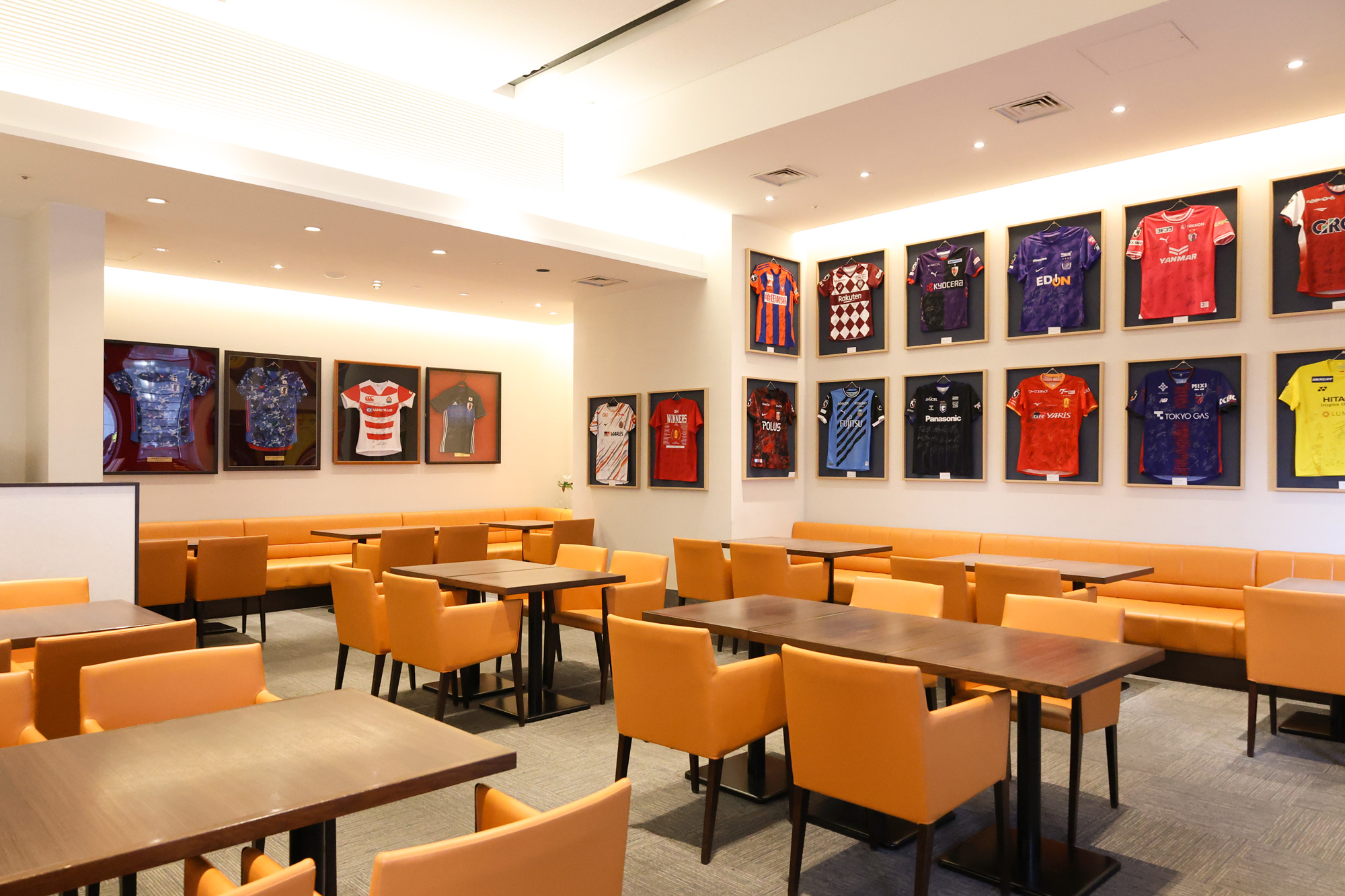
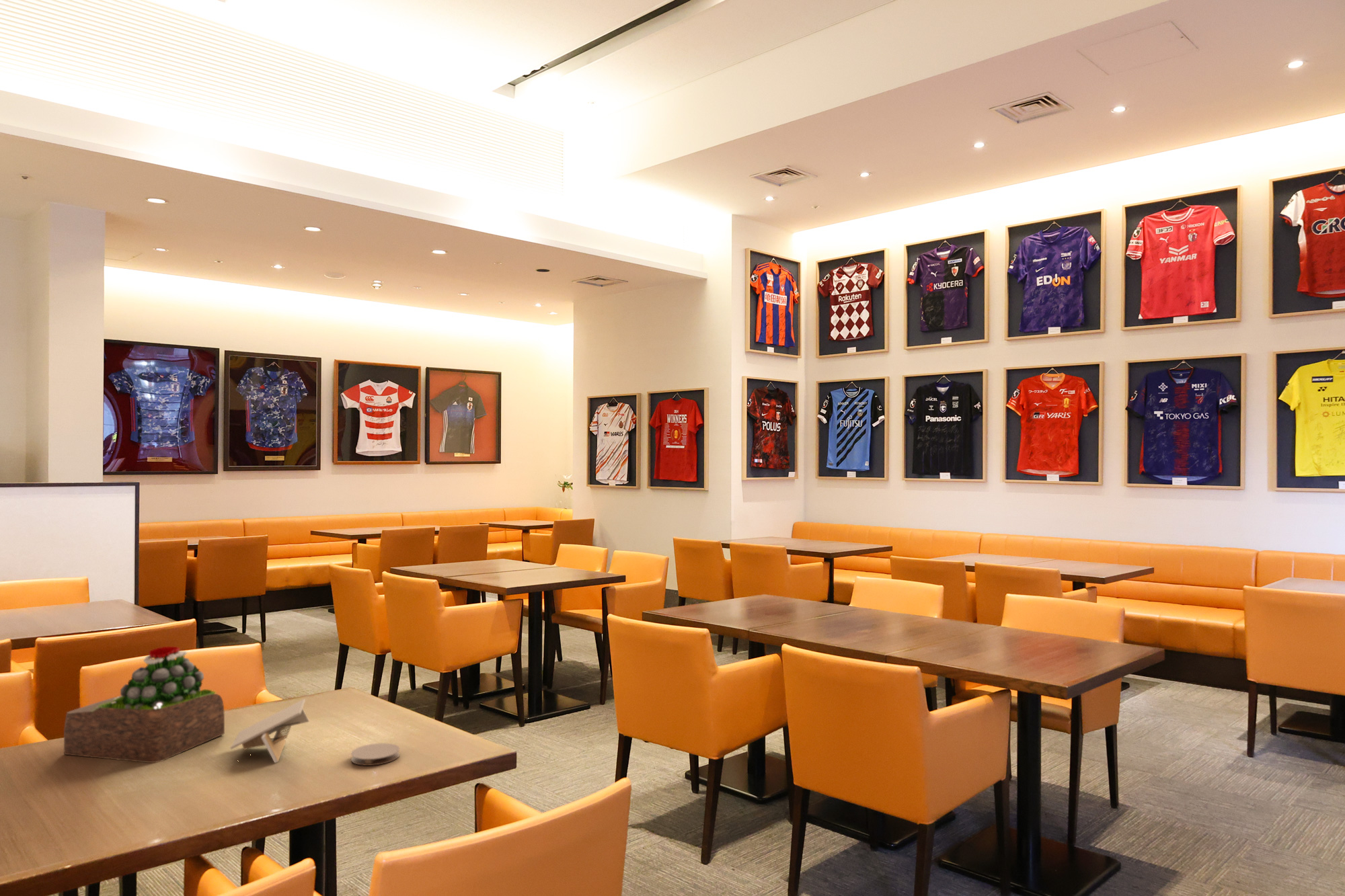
+ coaster (375, 754)
+ succulent plant (145, 694)
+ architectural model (272, 731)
